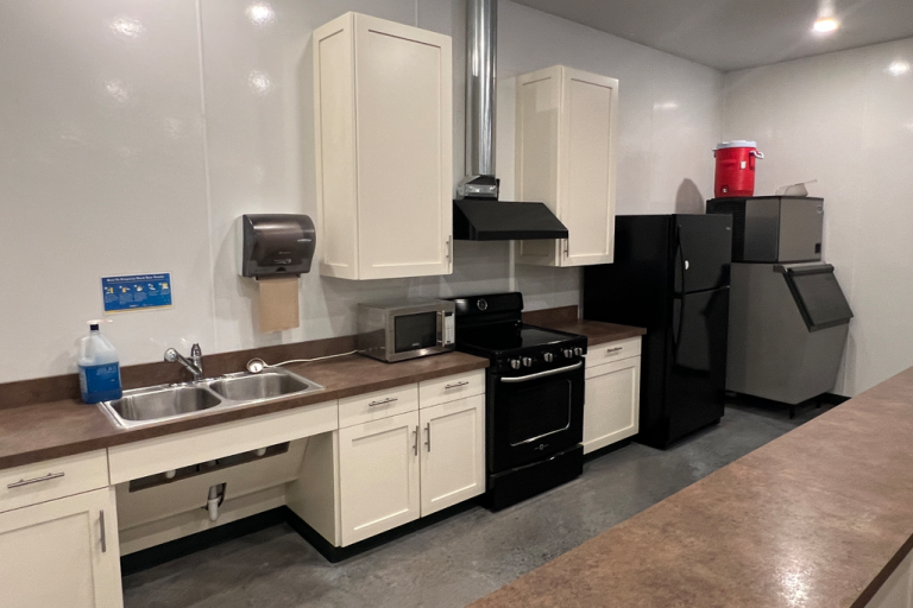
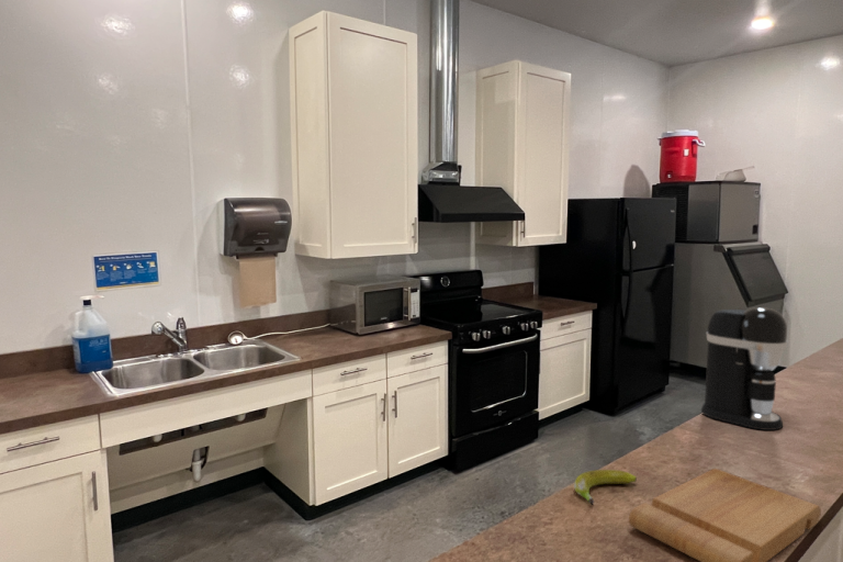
+ coffee maker (743, 362)
+ banana (600, 482)
+ cutting board (726, 516)
